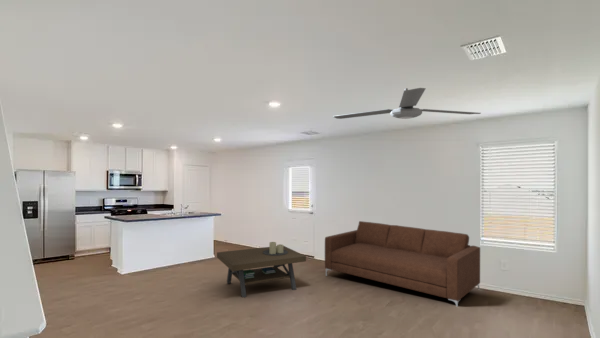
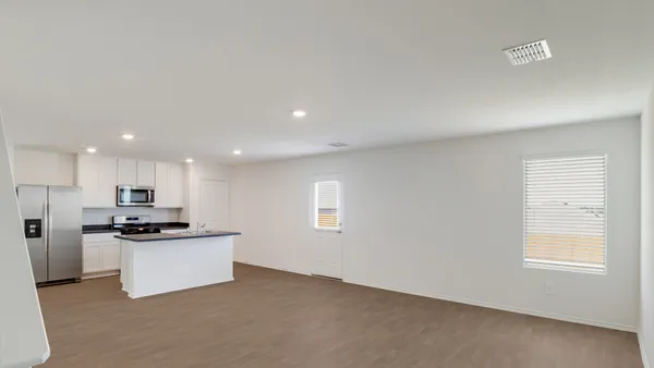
- sofa (397, 256)
- ceiling fan (403, 100)
- coffee table (260, 264)
